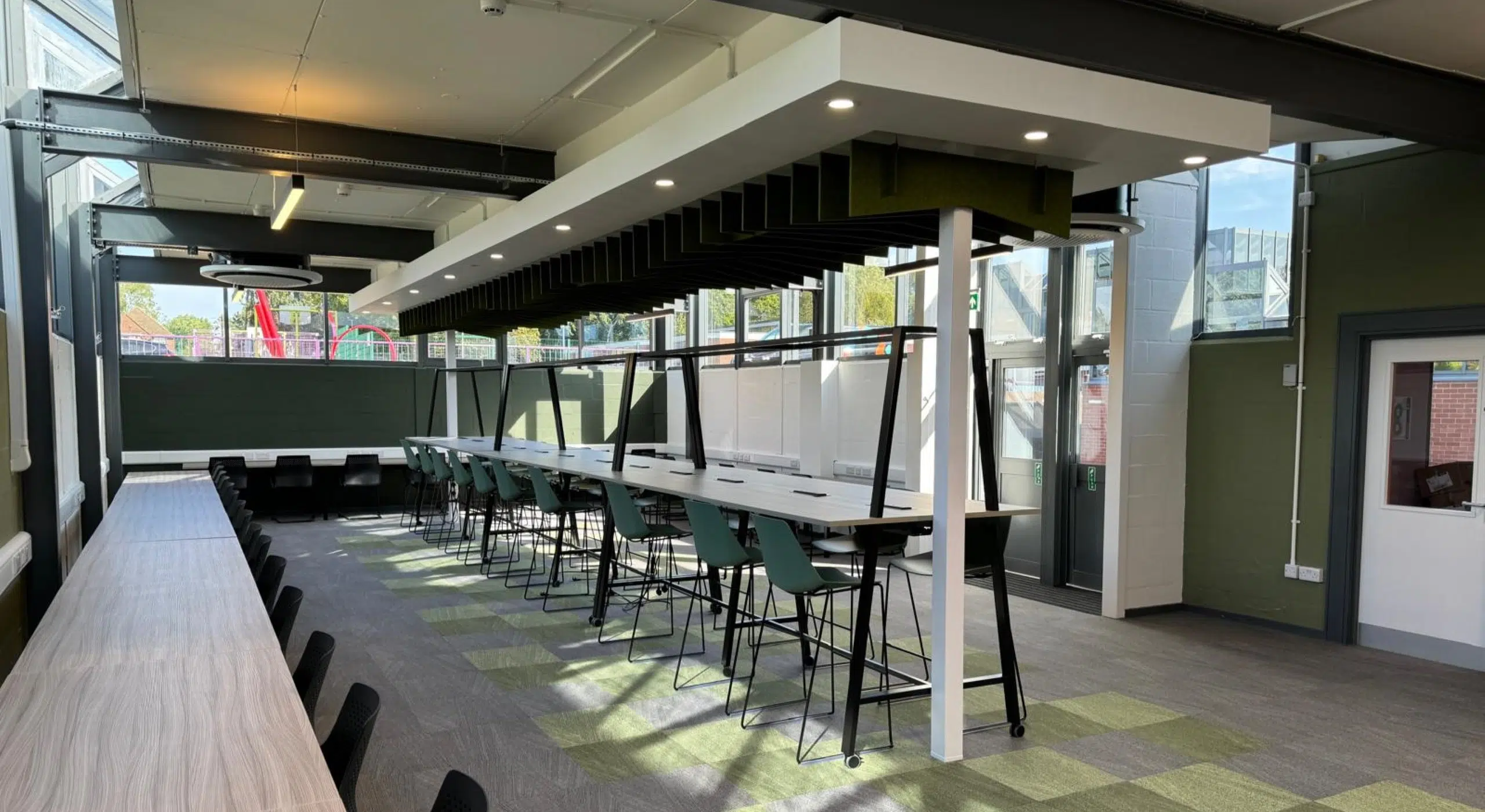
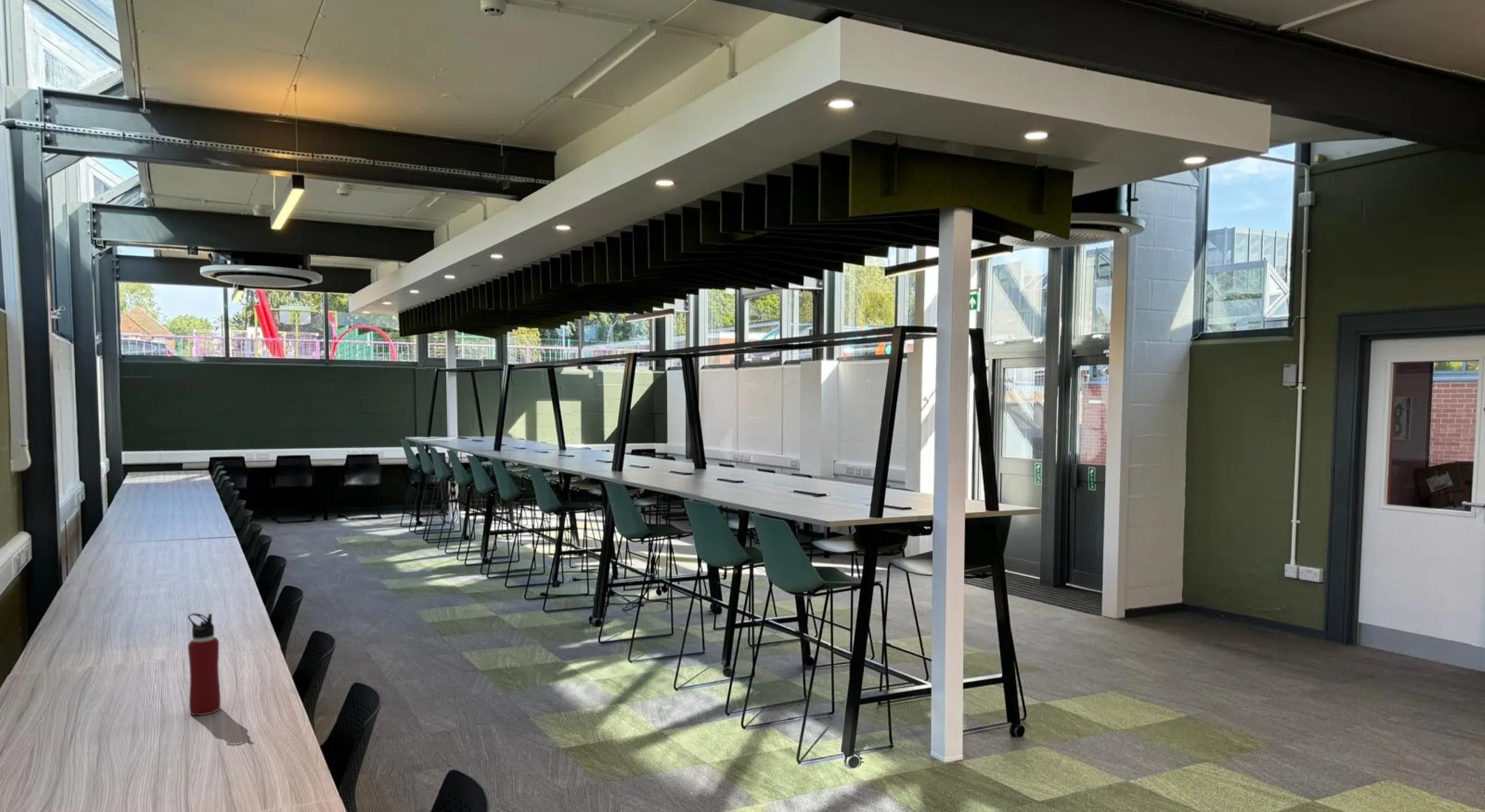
+ water bottle (204, 662)
